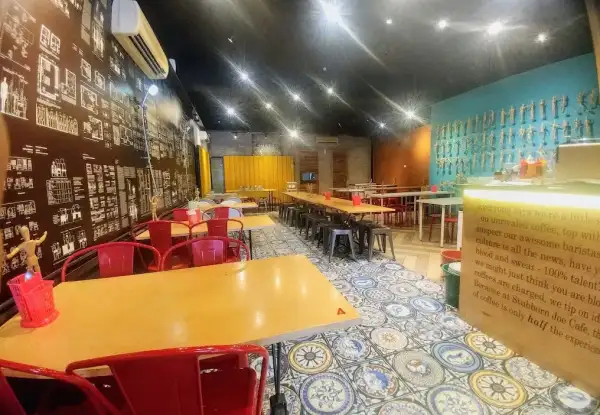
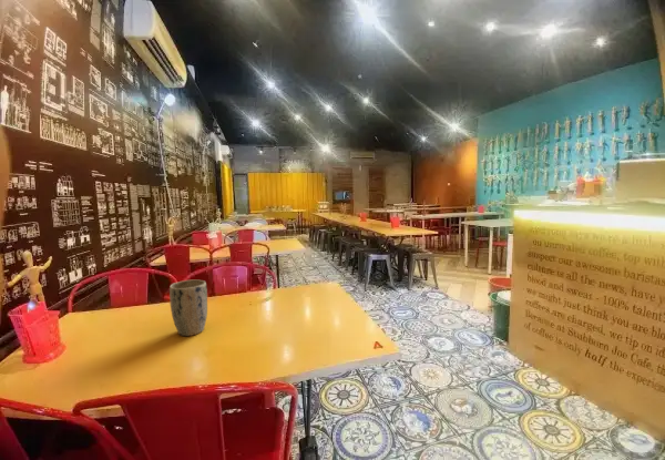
+ plant pot (190, 307)
